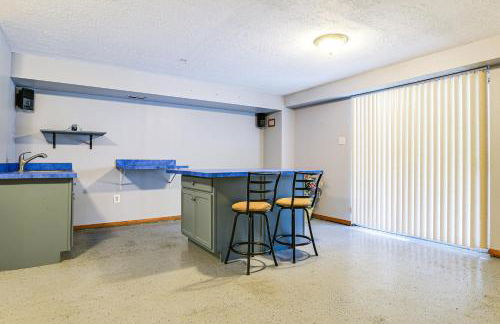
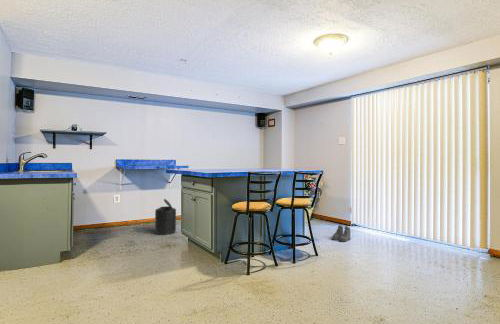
+ boots (341, 232)
+ trash can (165, 215)
